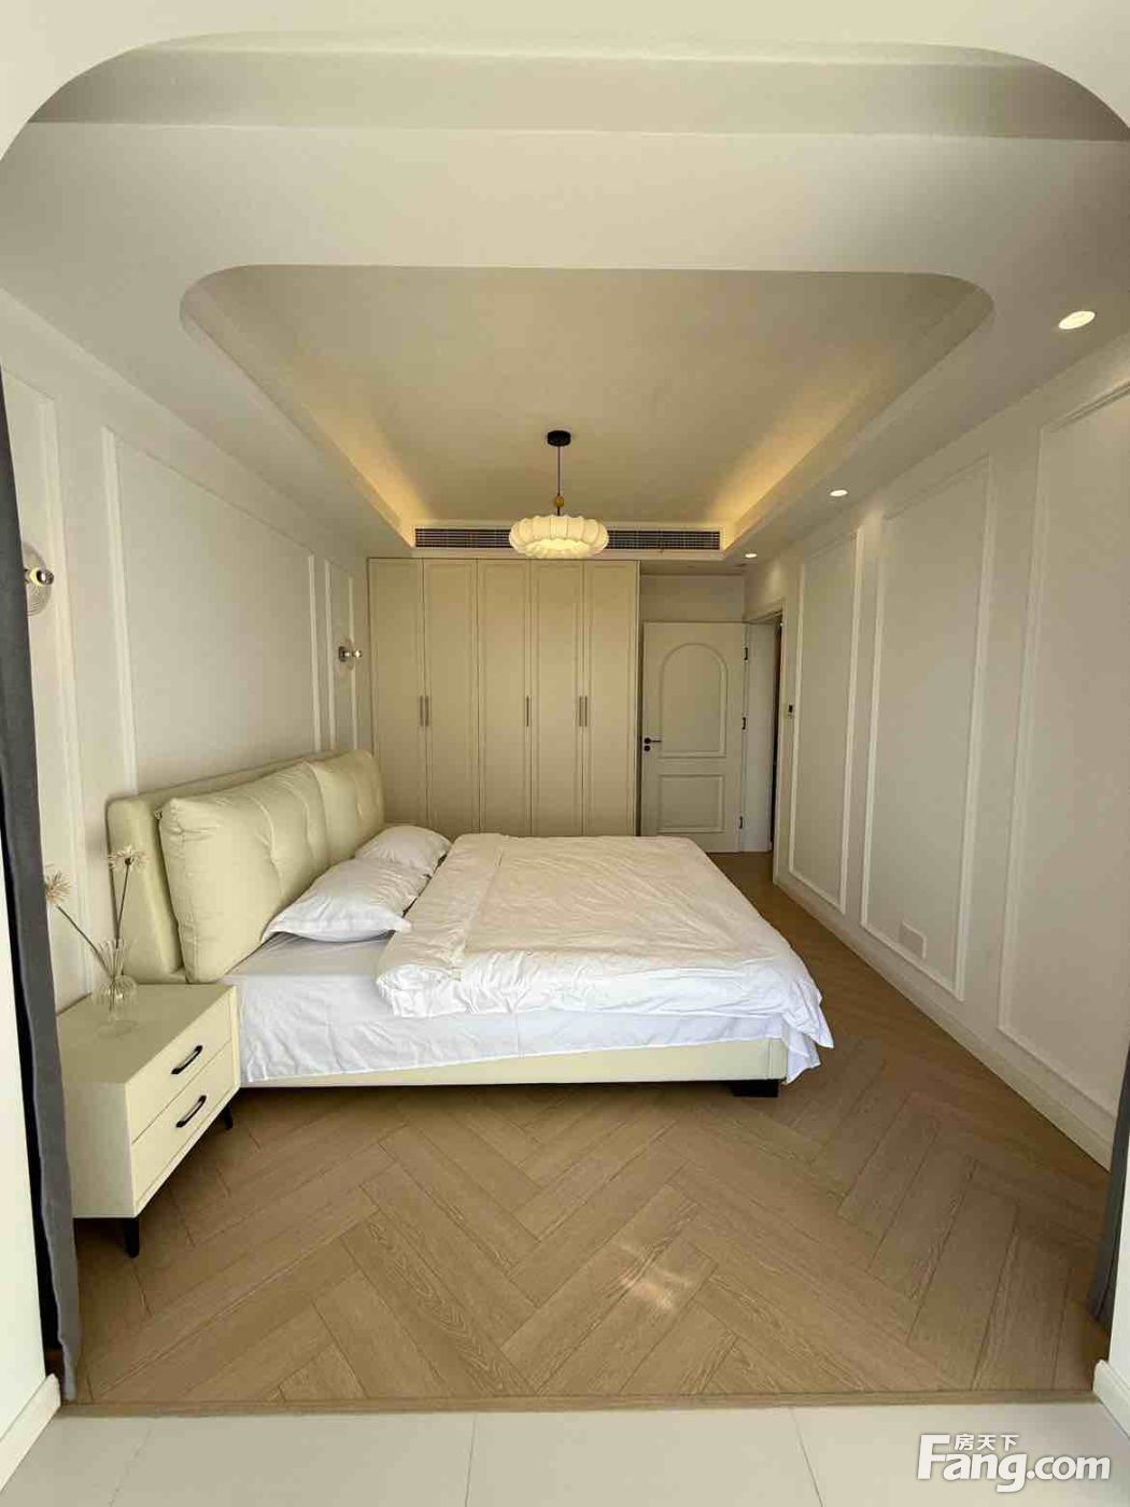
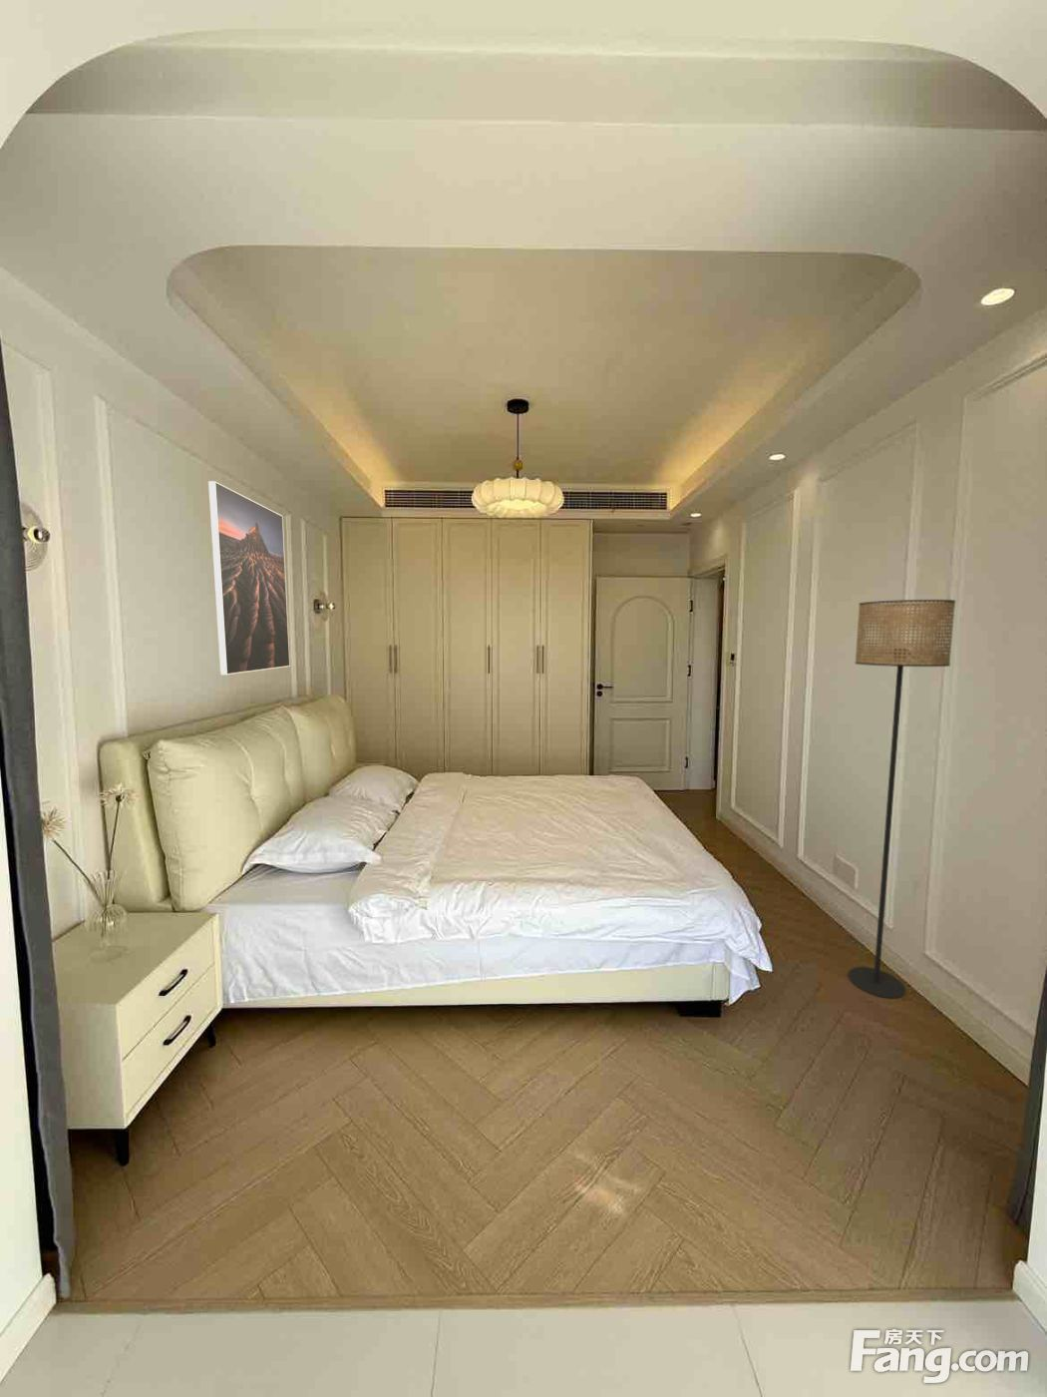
+ floor lamp (890, 800)
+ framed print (254, 586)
